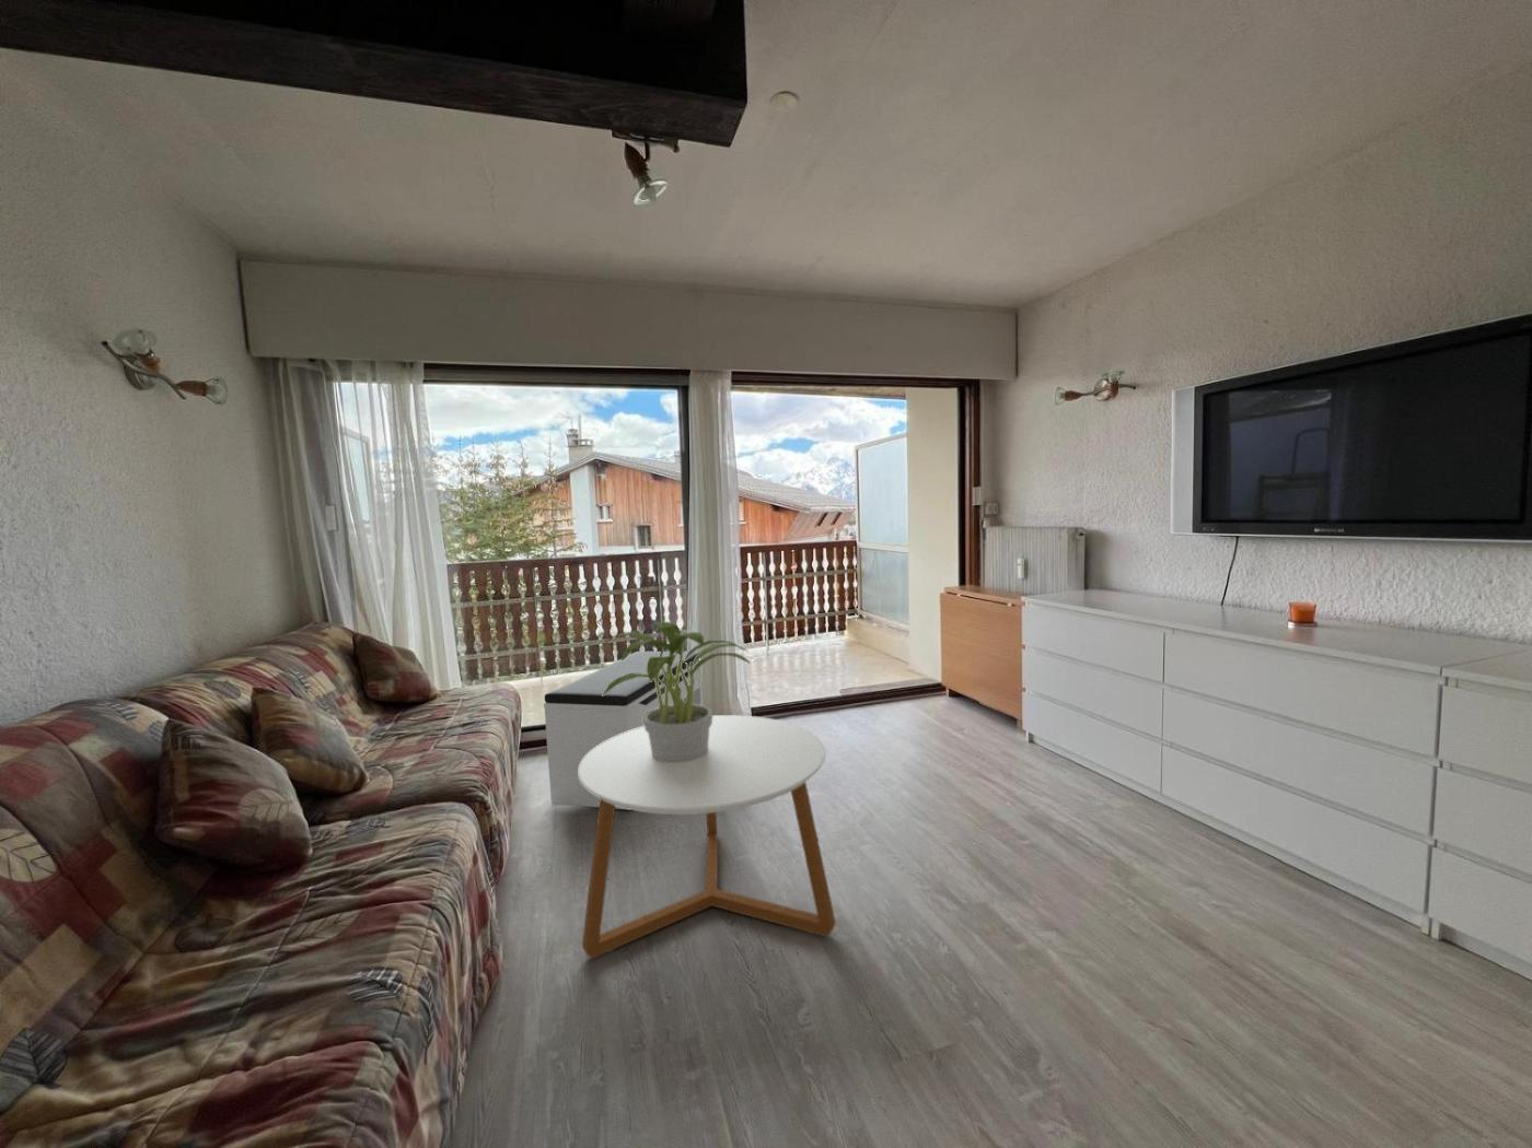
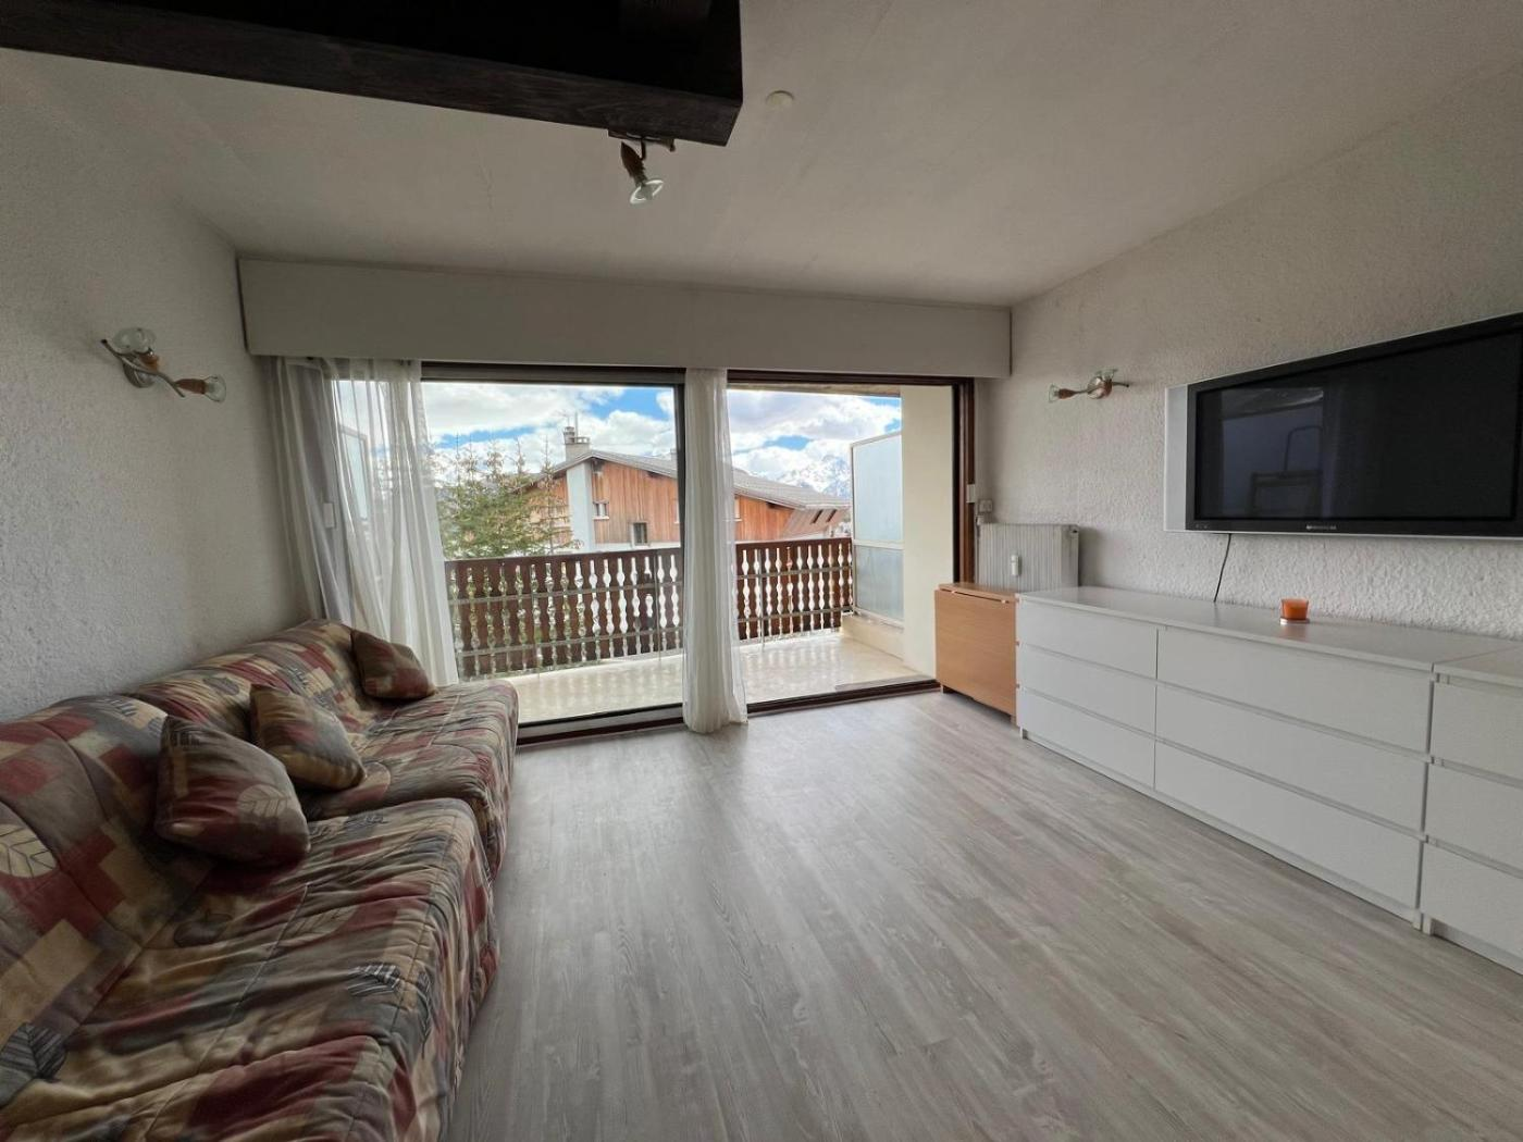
- potted plant (678, 690)
- coffee table (707, 830)
- bench (633, 719)
